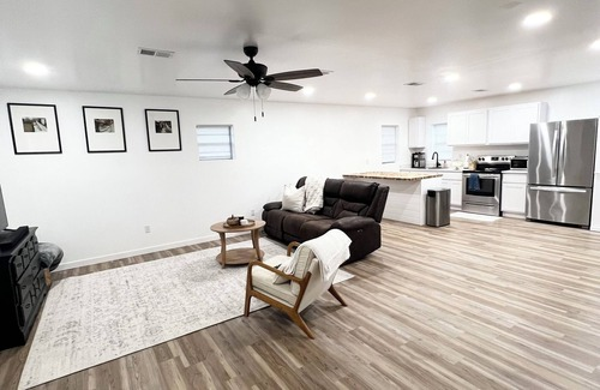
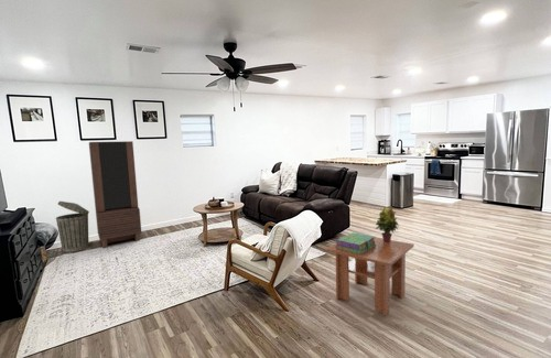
+ stack of books (356, 242)
+ potted plant (387, 225)
+ coffee table (370, 271)
+ trash can (74, 224)
+ bookcase (116, 192)
